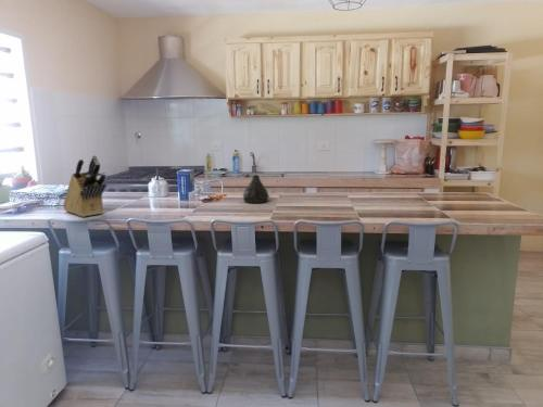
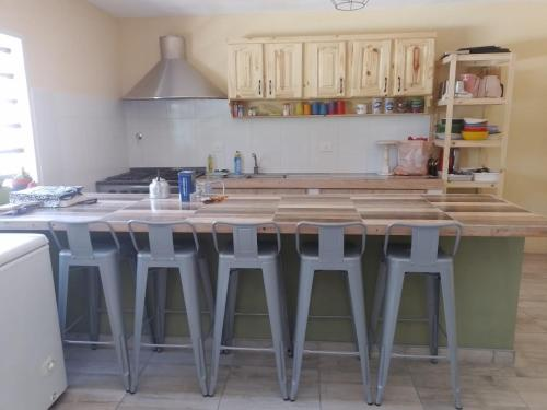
- knife block (84, 185)
- teapot (255, 189)
